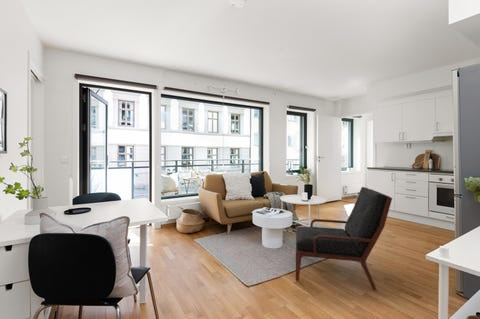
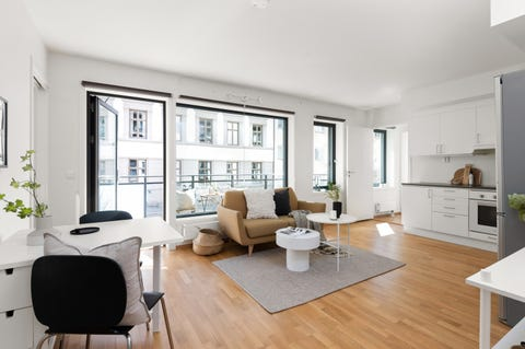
- armchair (336, 229)
